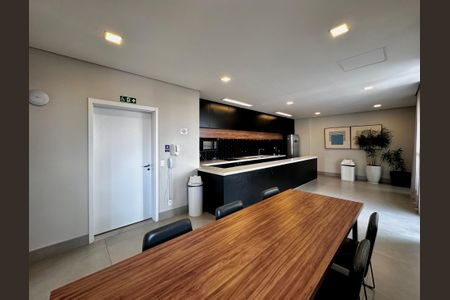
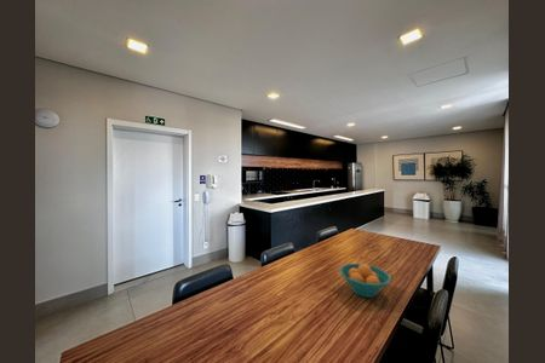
+ fruit bowl (363, 277)
